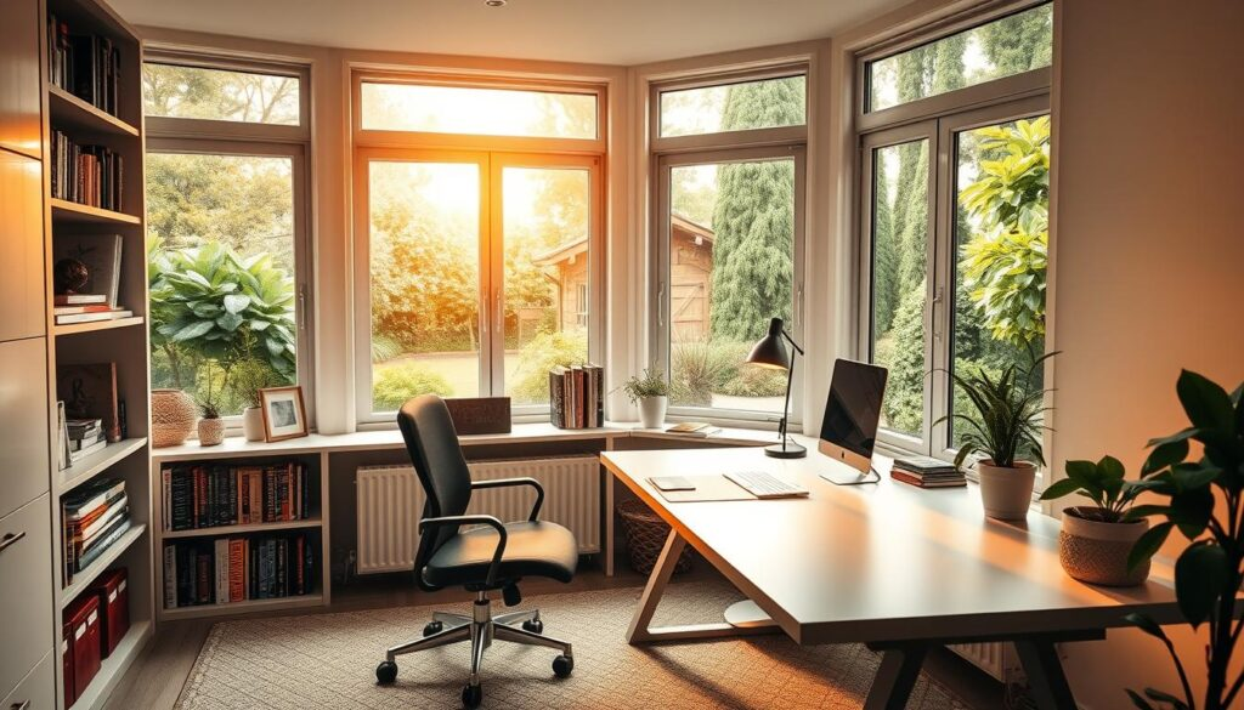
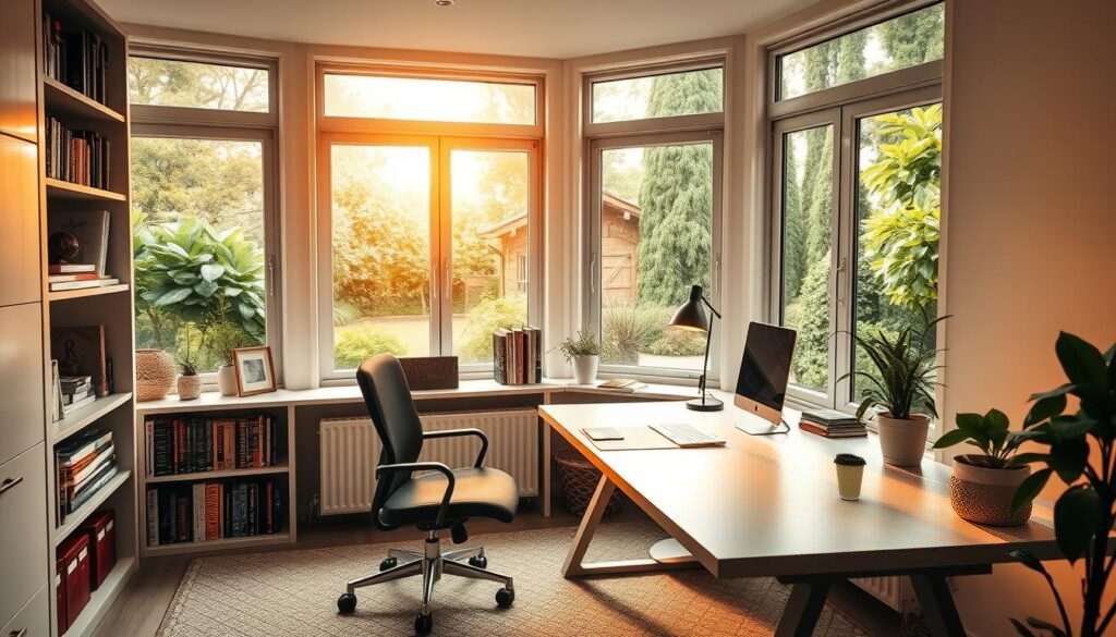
+ coffee cup (849, 476)
